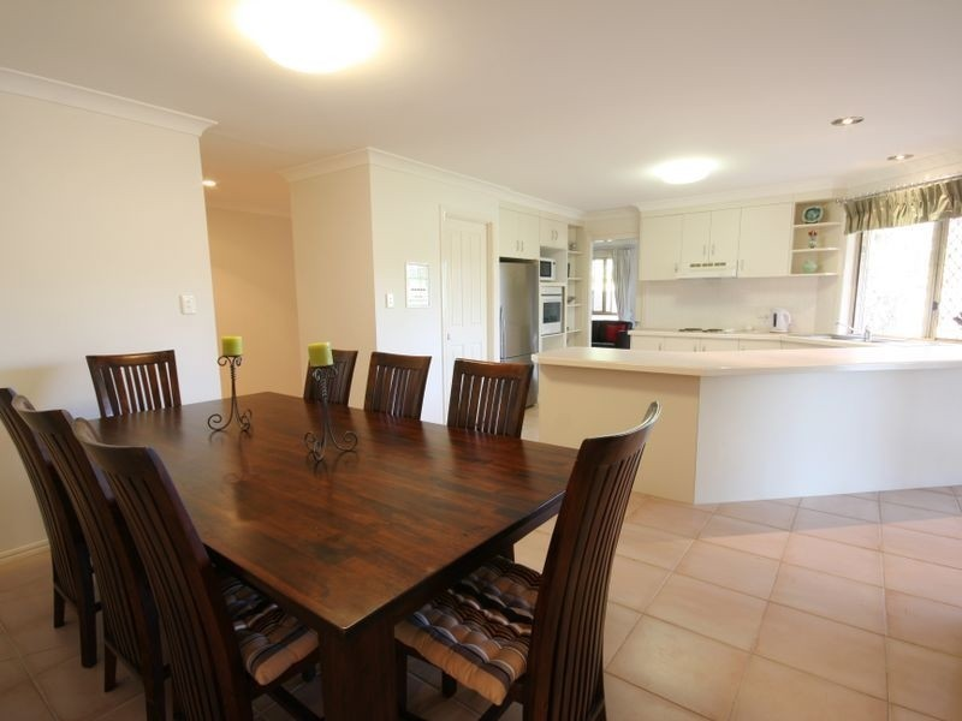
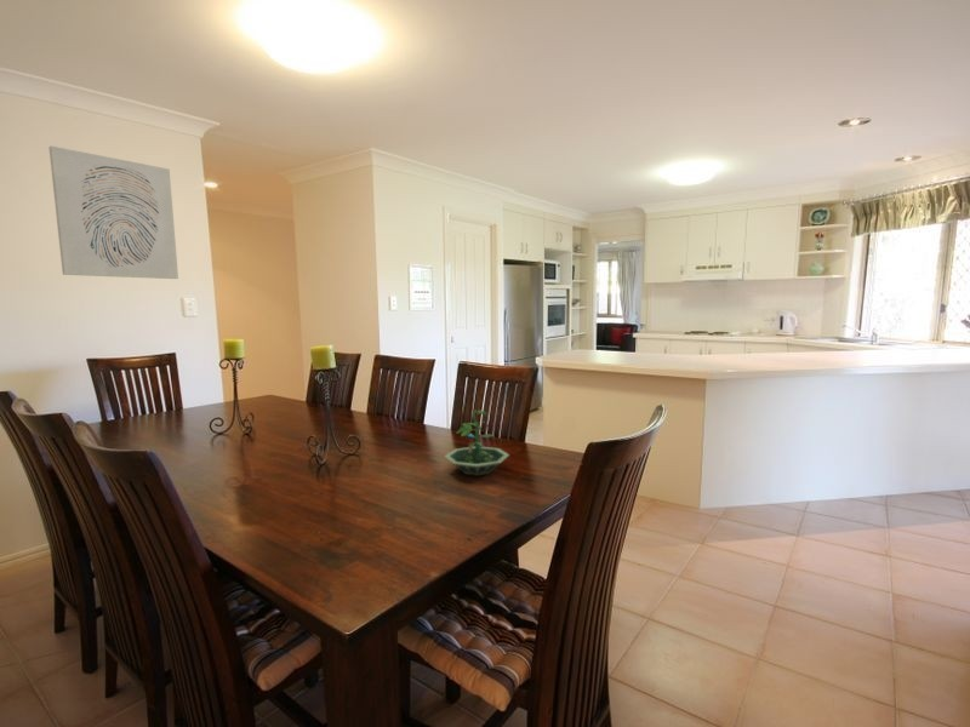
+ wall art (119, 218)
+ terrarium (475, 420)
